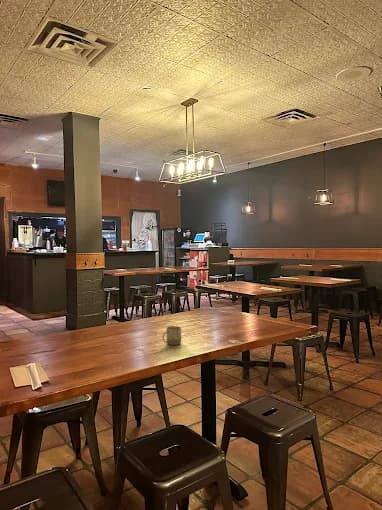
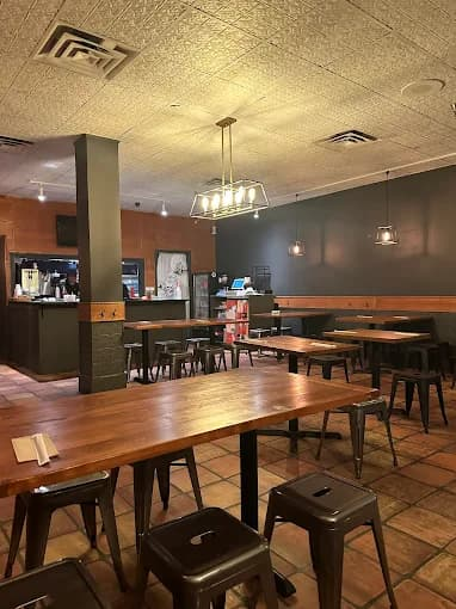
- cup (171, 335)
